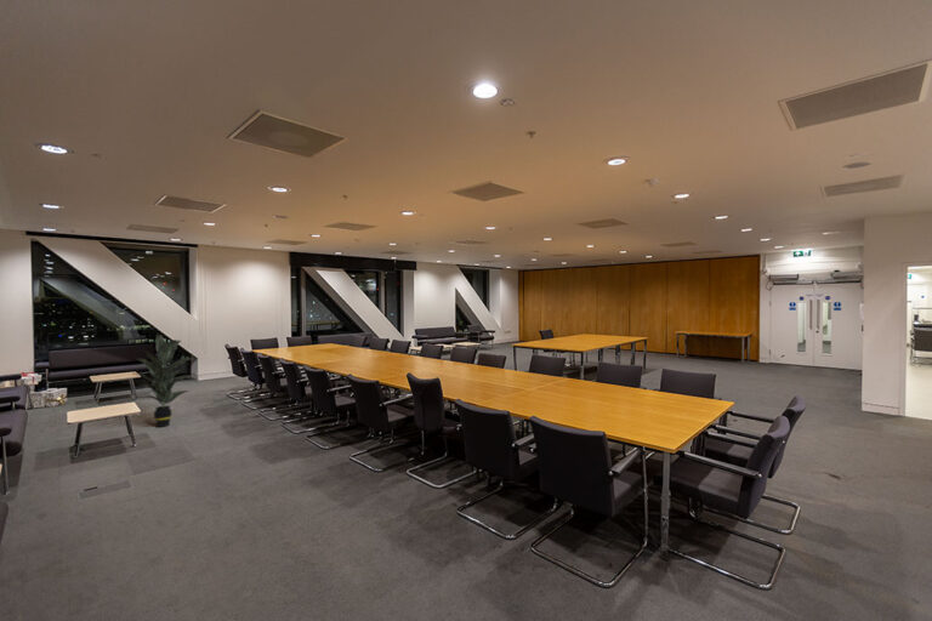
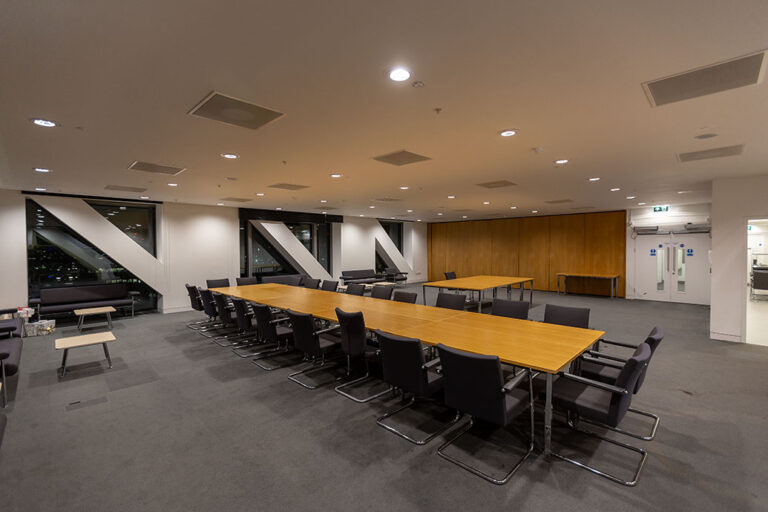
- indoor plant (164, 378)
